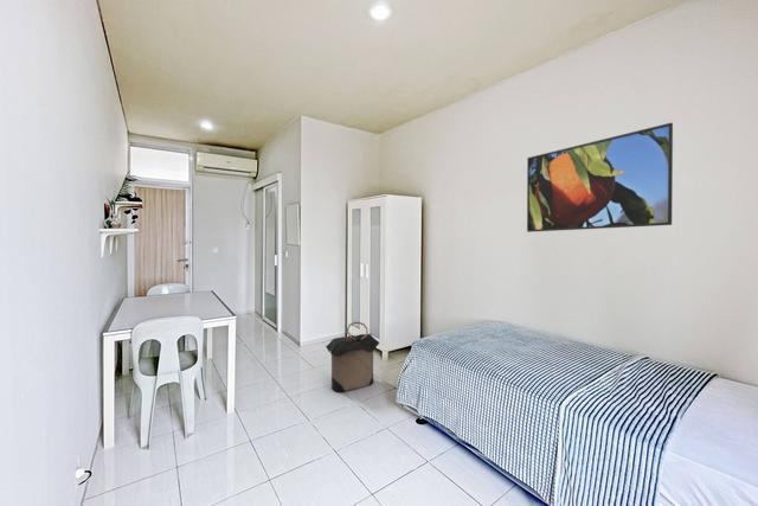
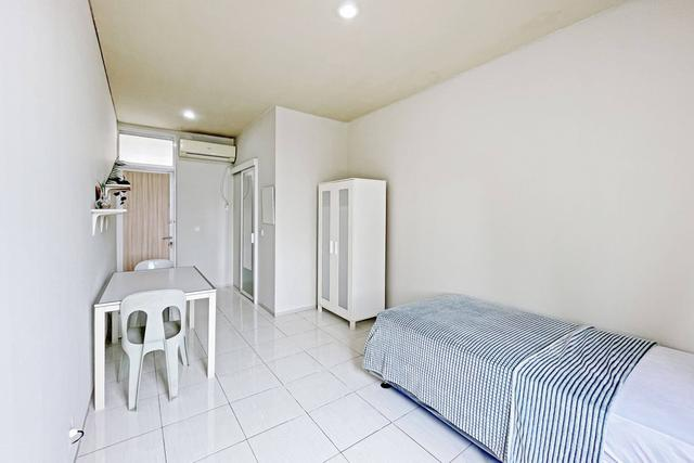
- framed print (587, 186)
- laundry hamper (352, 354)
